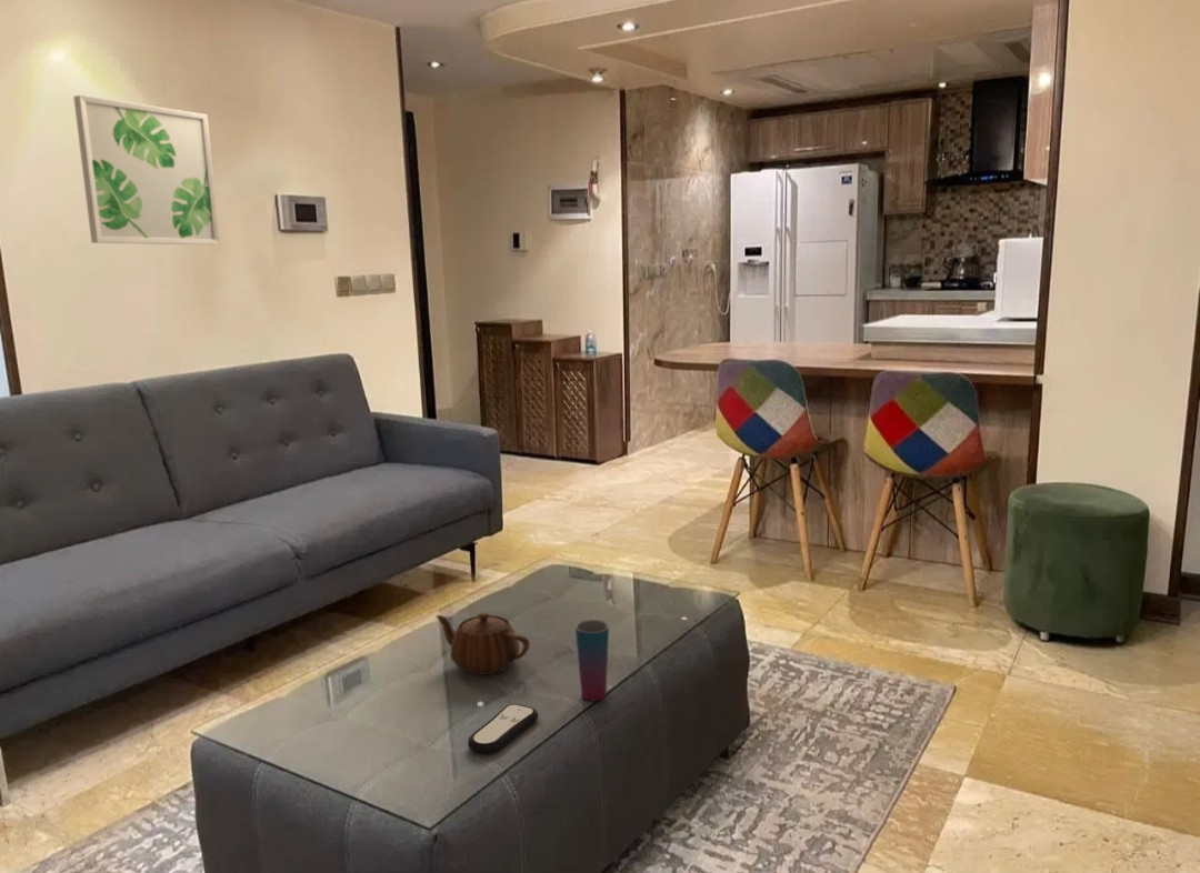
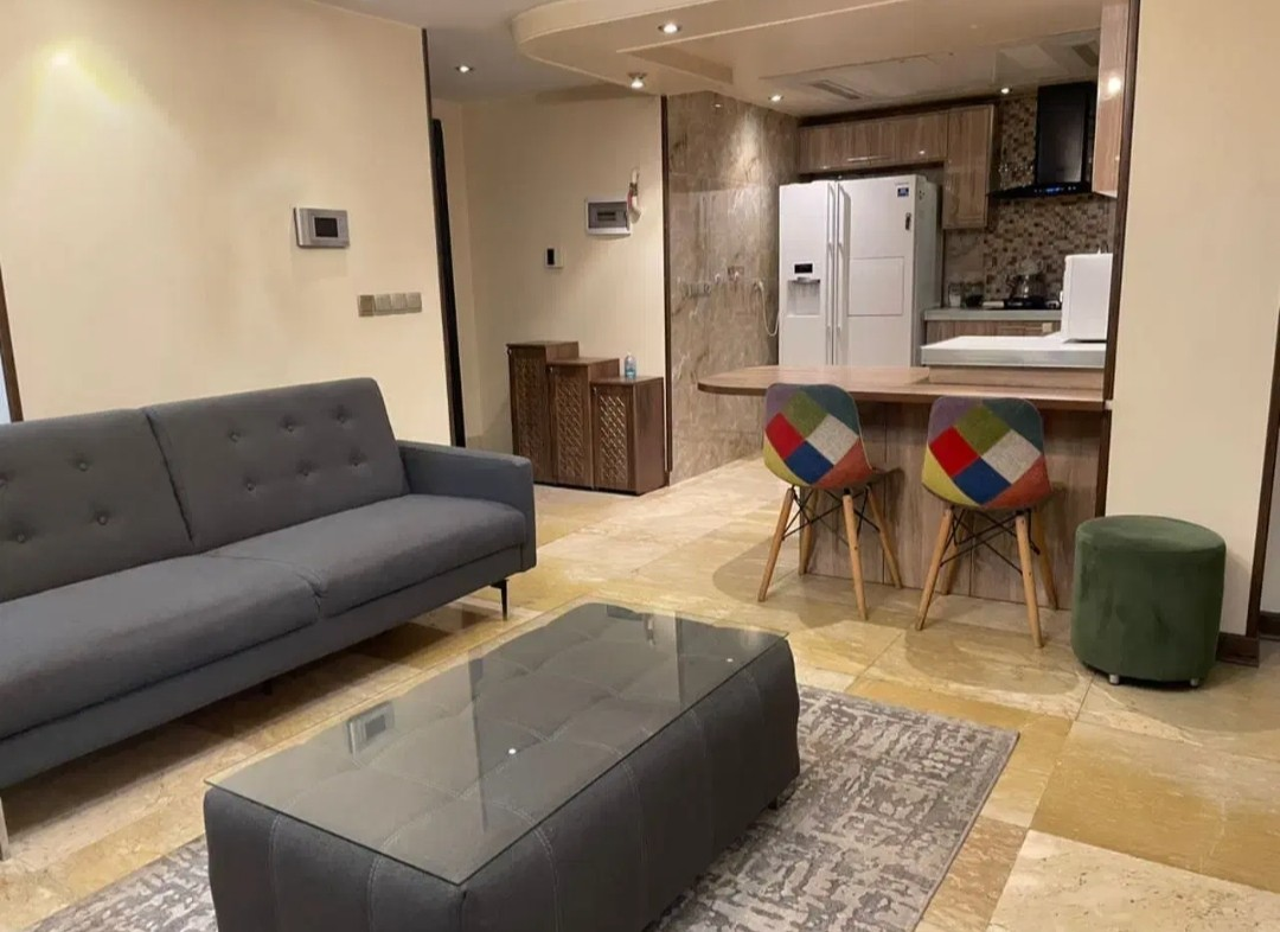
- teapot (481, 639)
- wall art (151, 175)
- cup (592, 660)
- remote control (502, 727)
